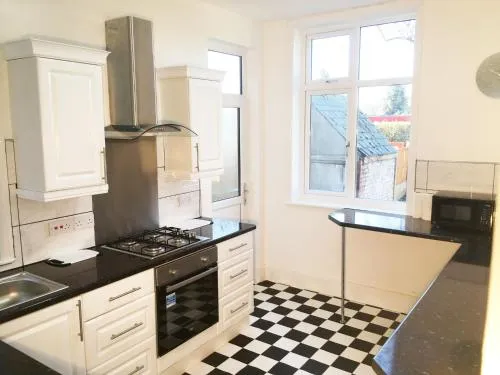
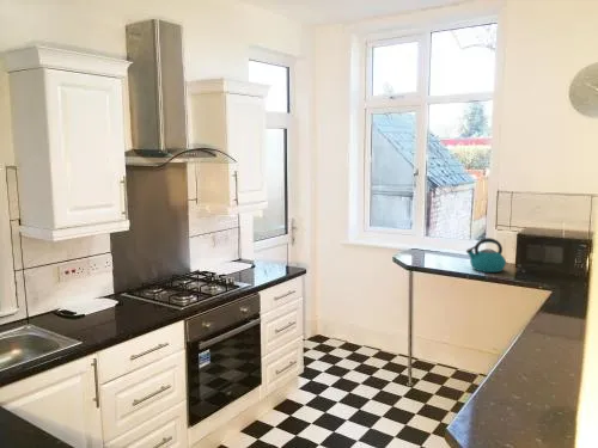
+ kettle (486, 253)
